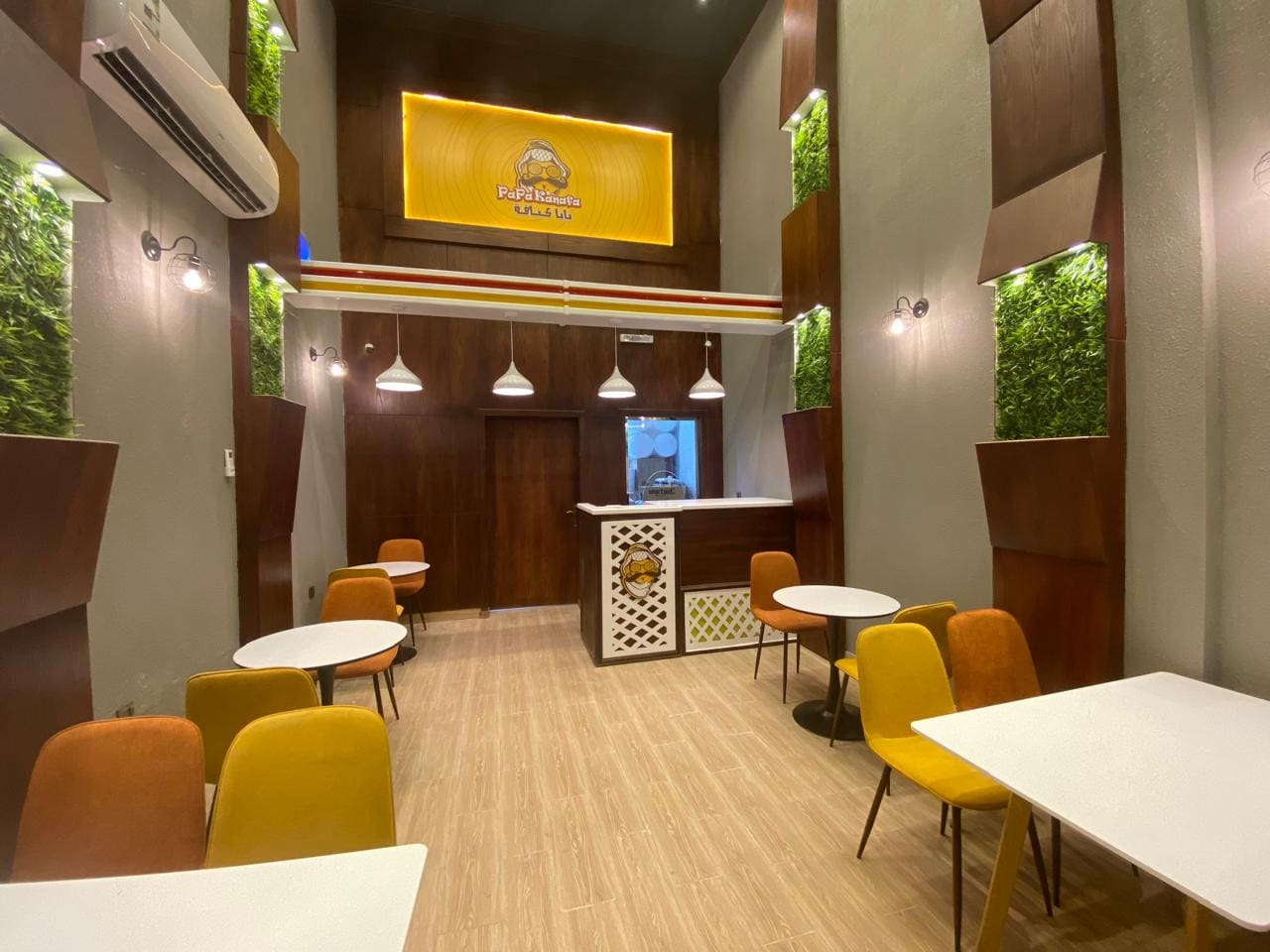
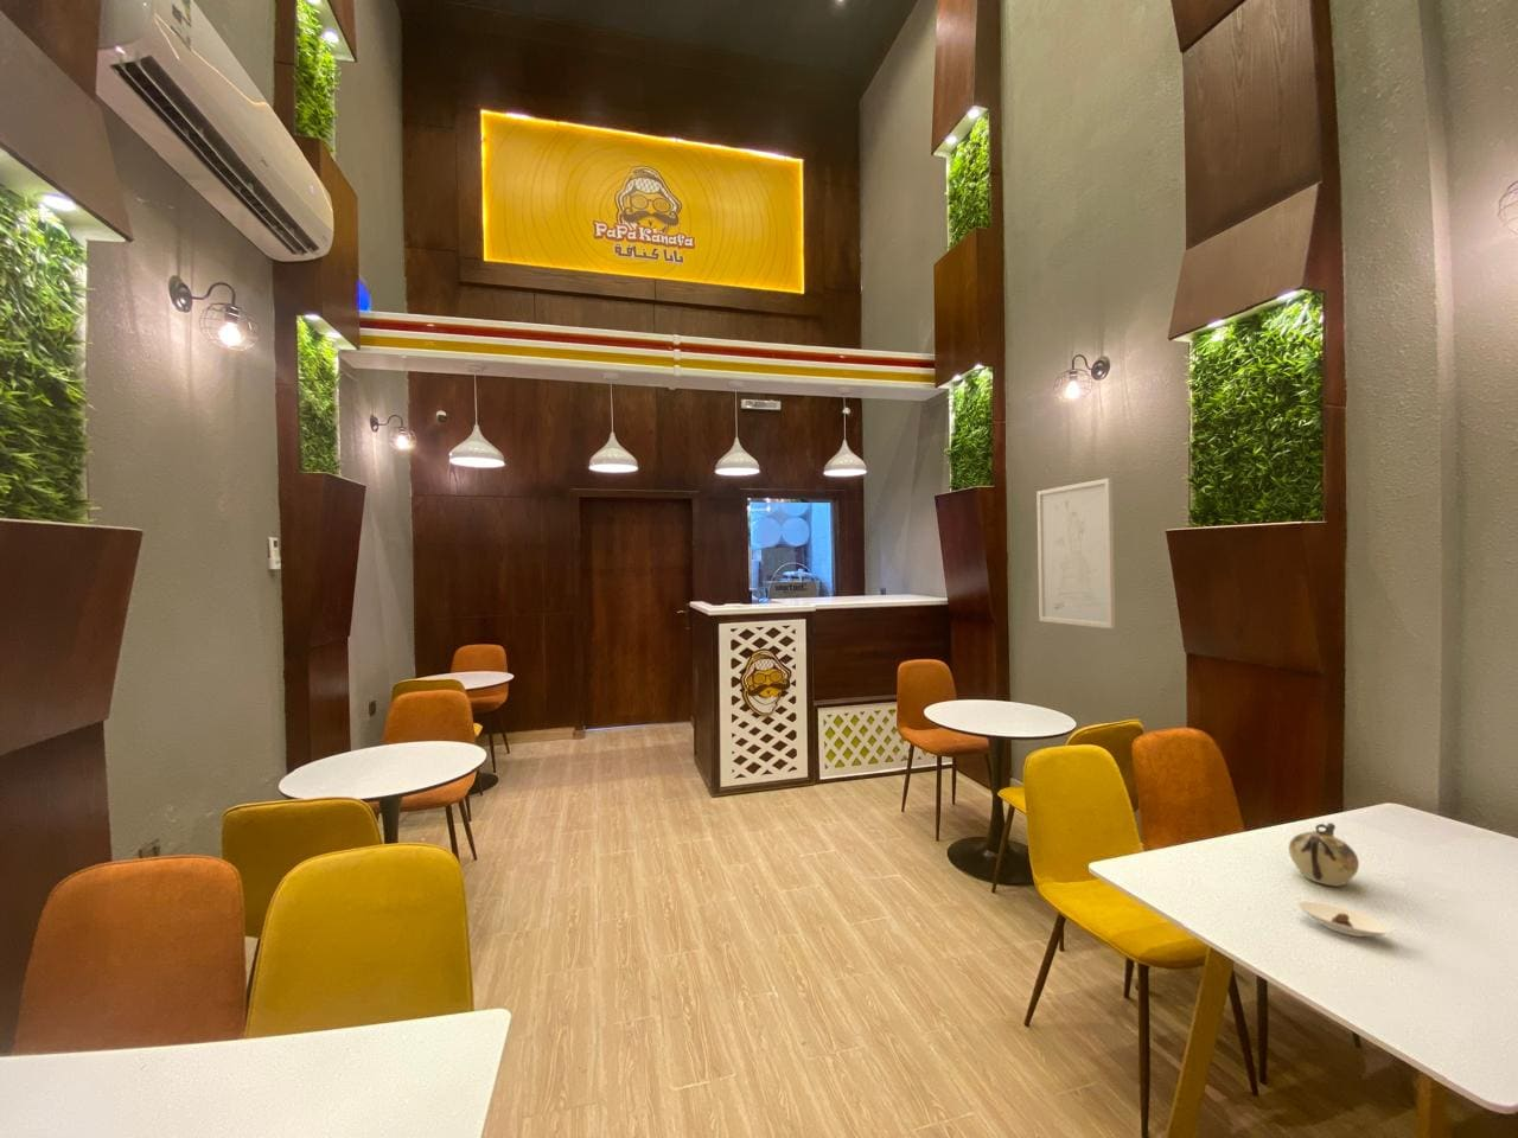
+ wall art (1072, 555)
+ teapot (1323, 850)
+ saucer (1342, 922)
